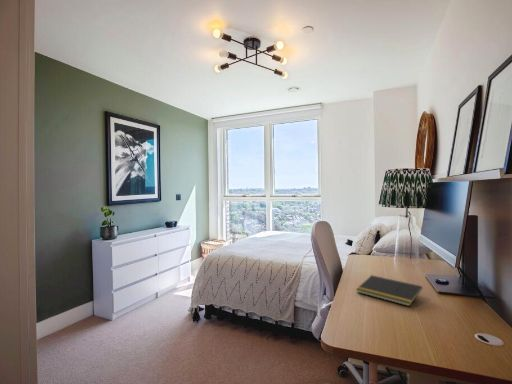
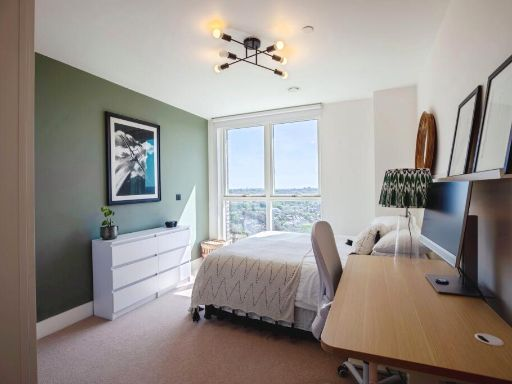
- notepad (388, 289)
